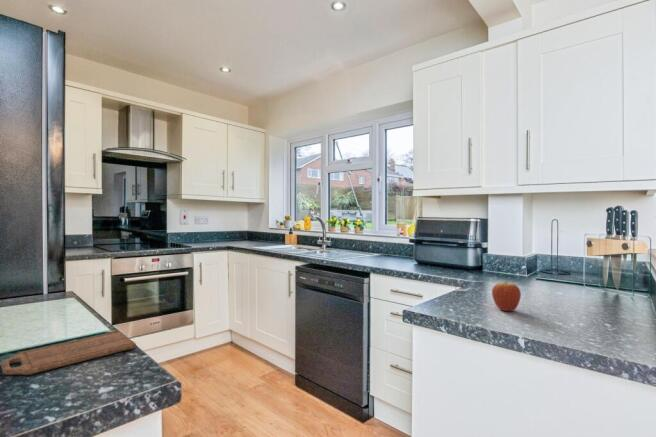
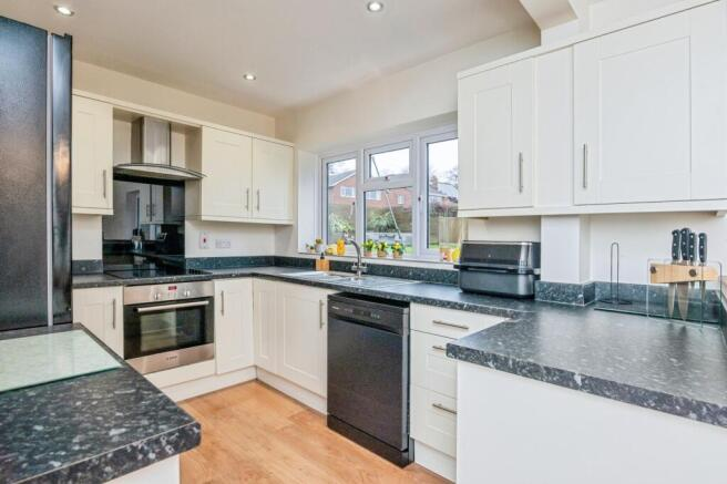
- cutting board (71, 351)
- fruit (506, 295)
